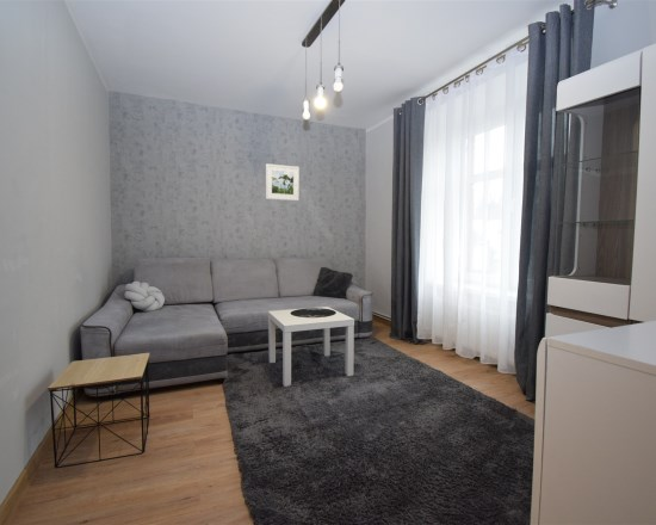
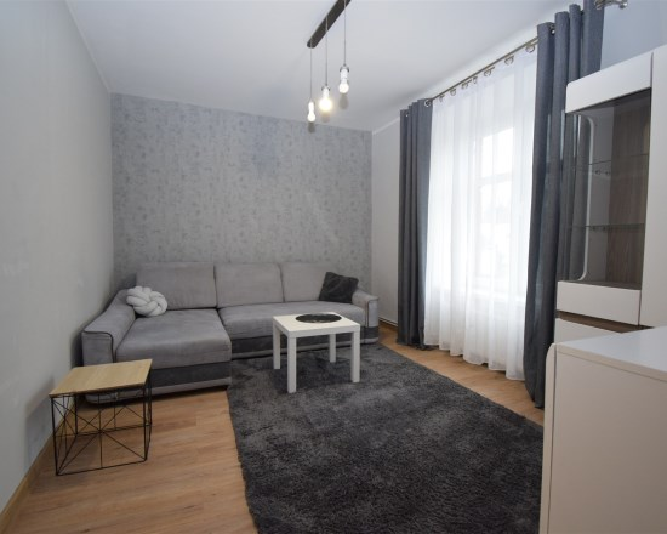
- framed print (281, 183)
